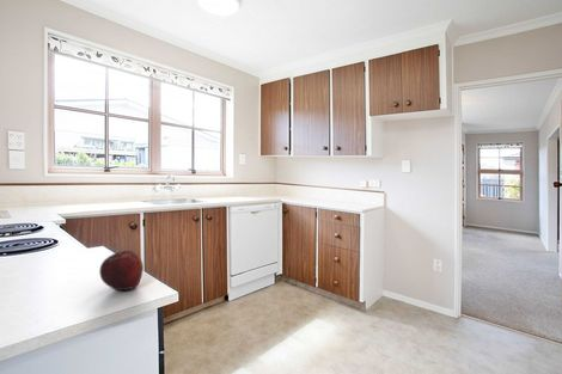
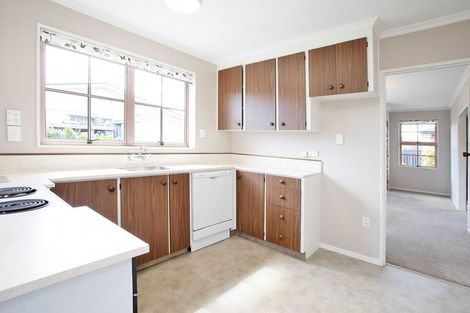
- fruit (122, 270)
